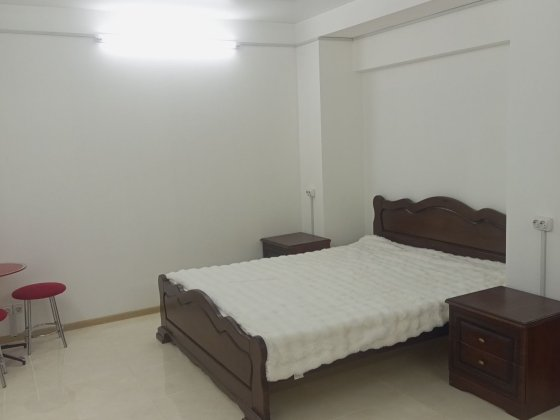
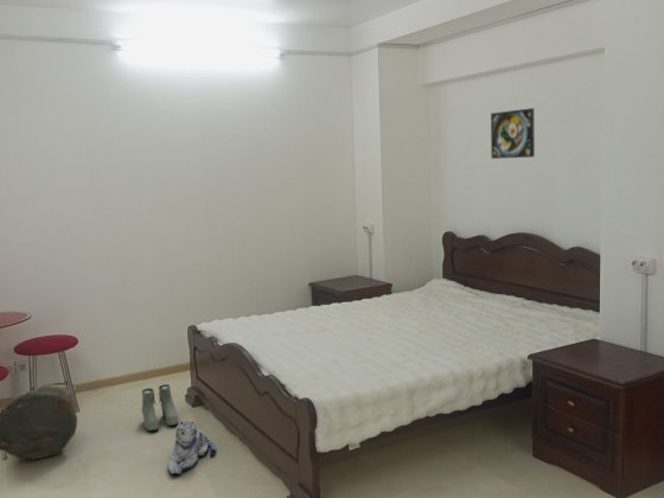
+ bag (40, 417)
+ boots (160, 404)
+ plush toy (191, 439)
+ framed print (511, 134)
